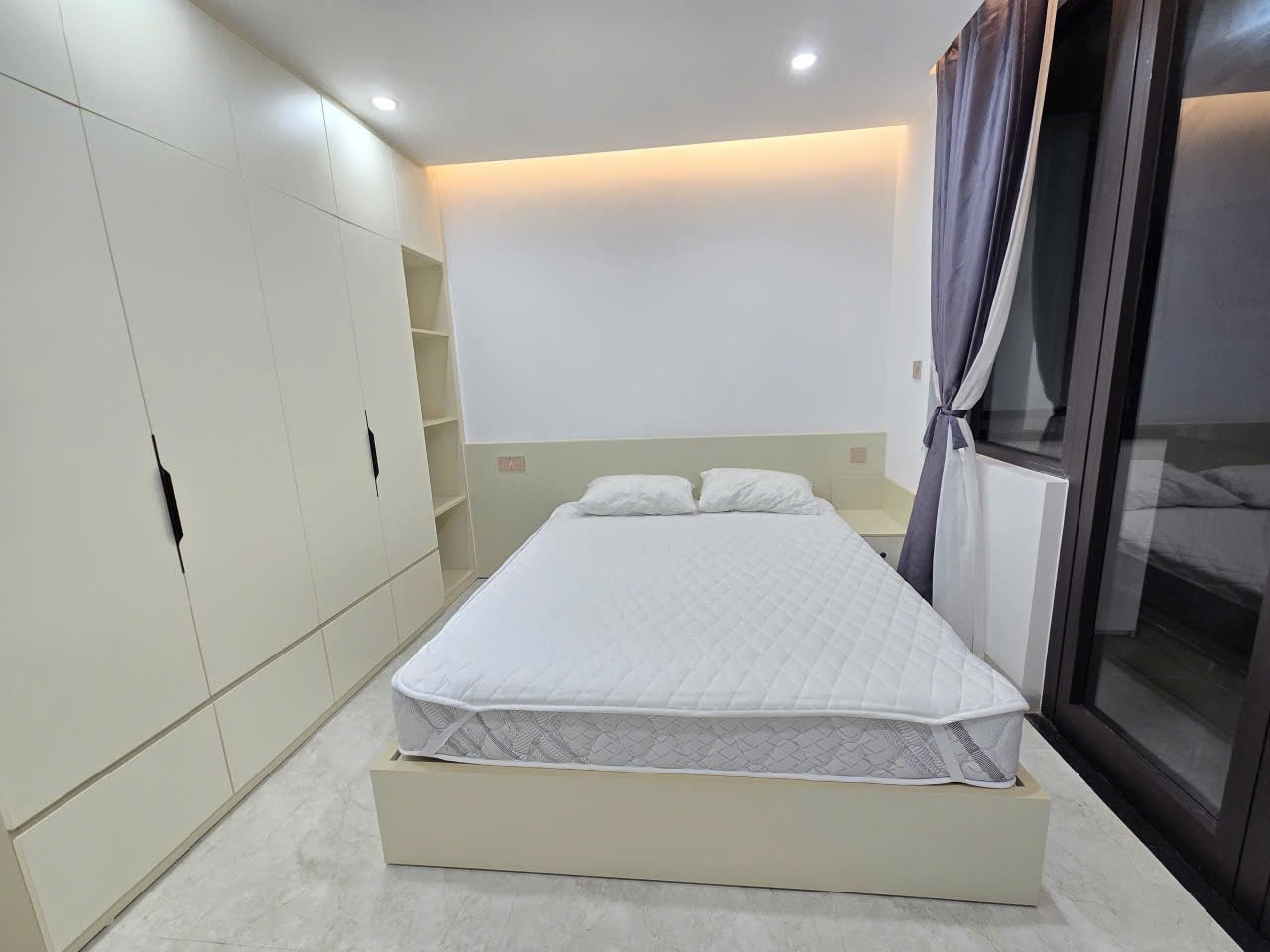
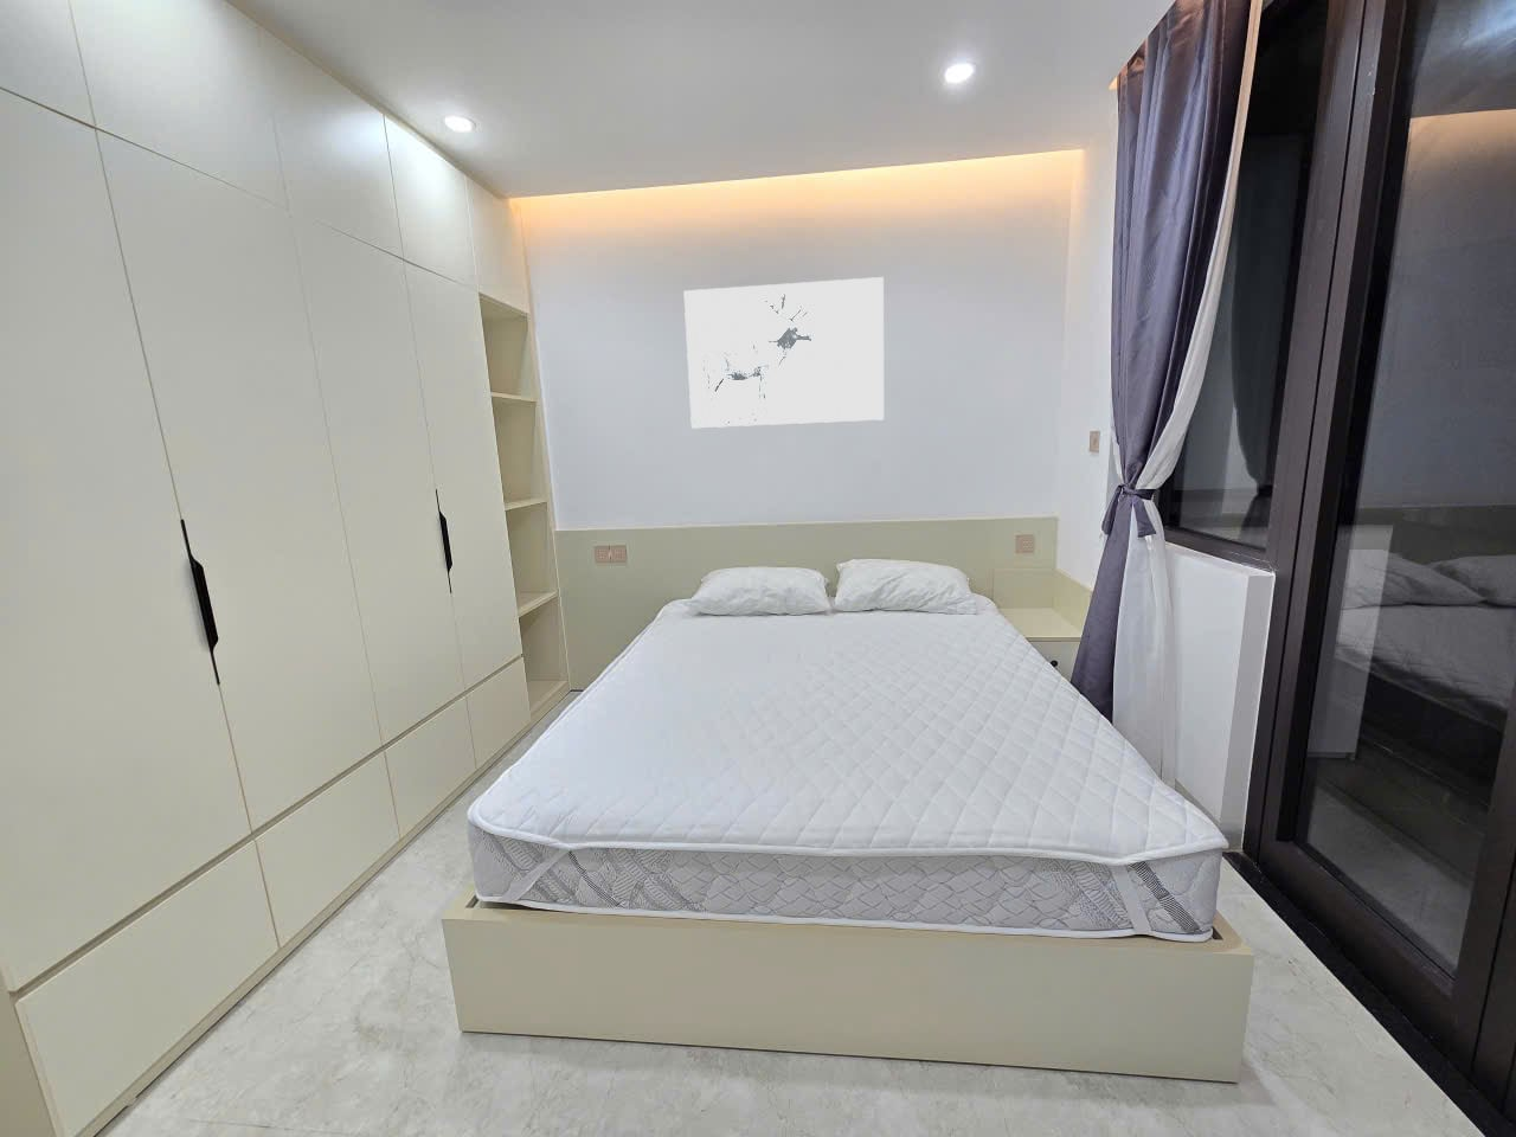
+ wall art (784, 356)
